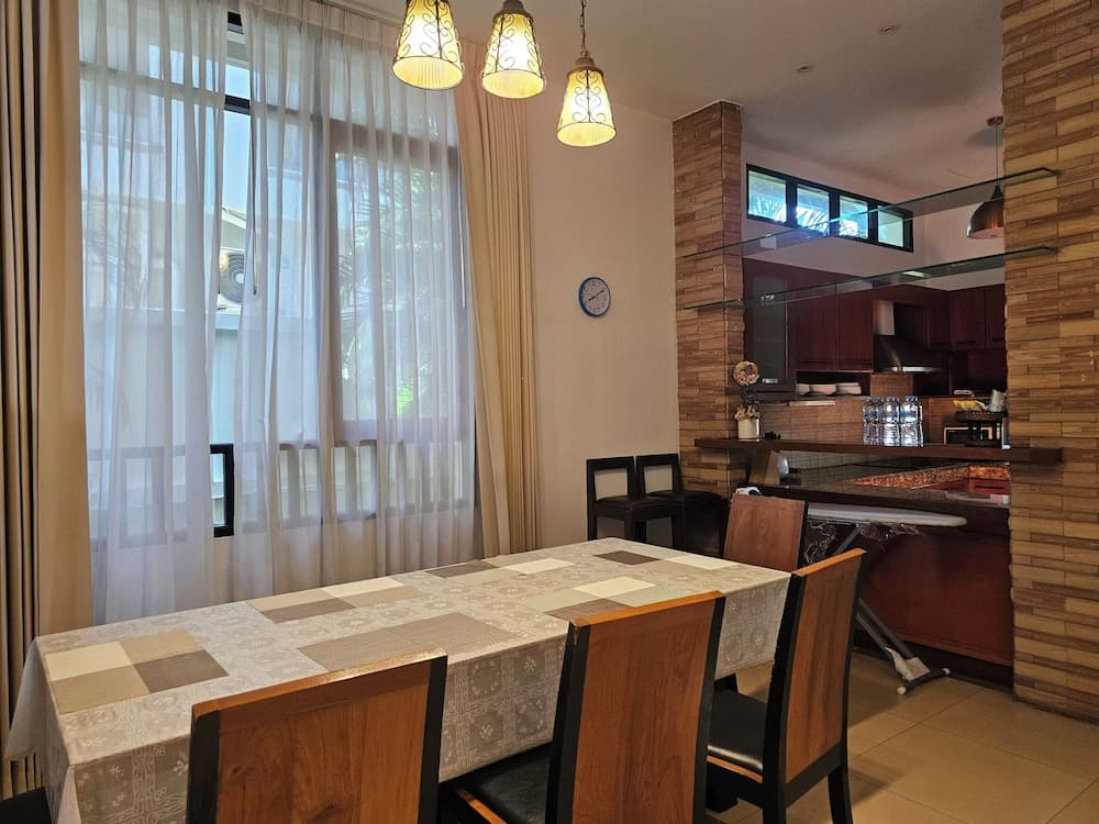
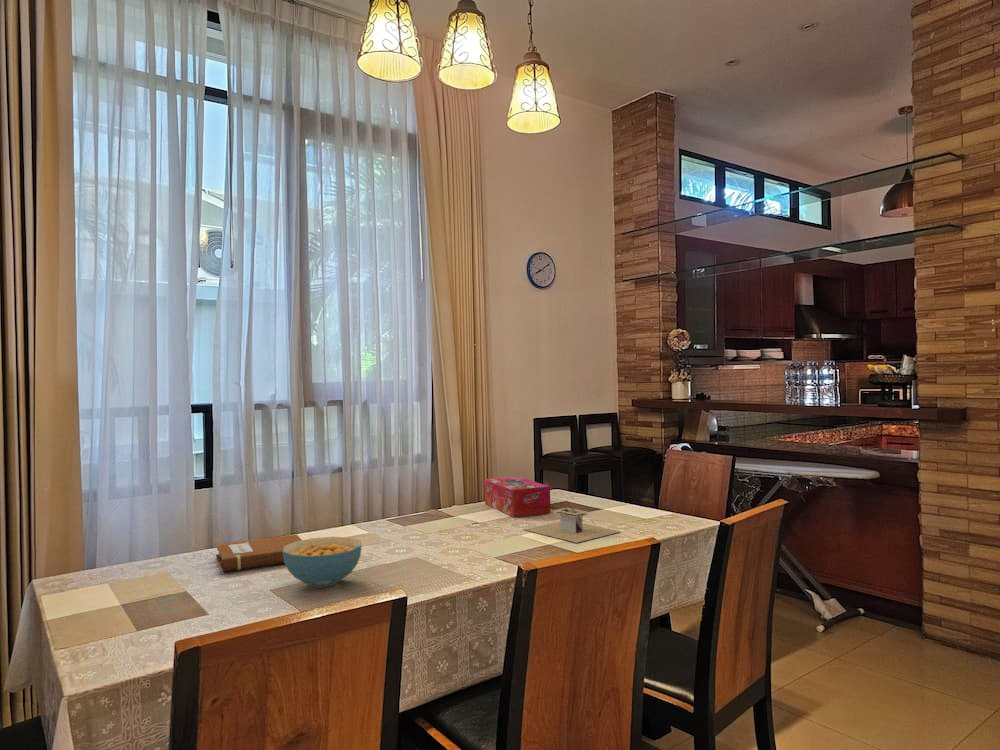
+ tissue box (516, 495)
+ utensil holder (571, 516)
+ notebook (260, 552)
+ cereal bowl (323, 564)
